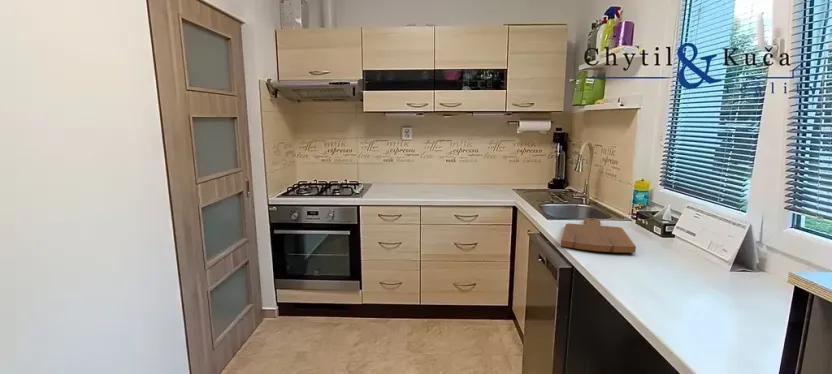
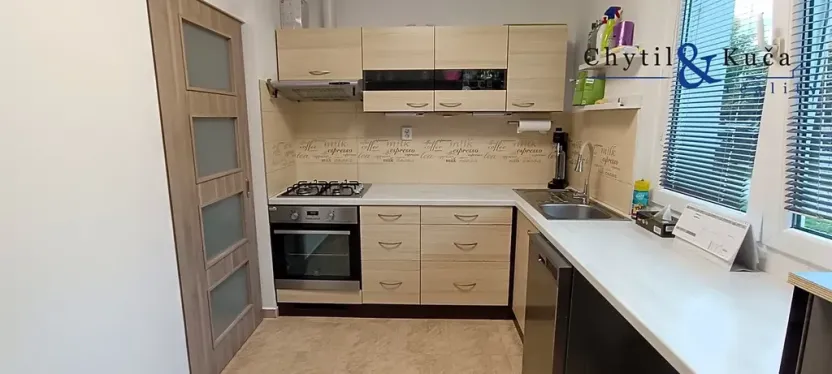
- cutting board (594, 234)
